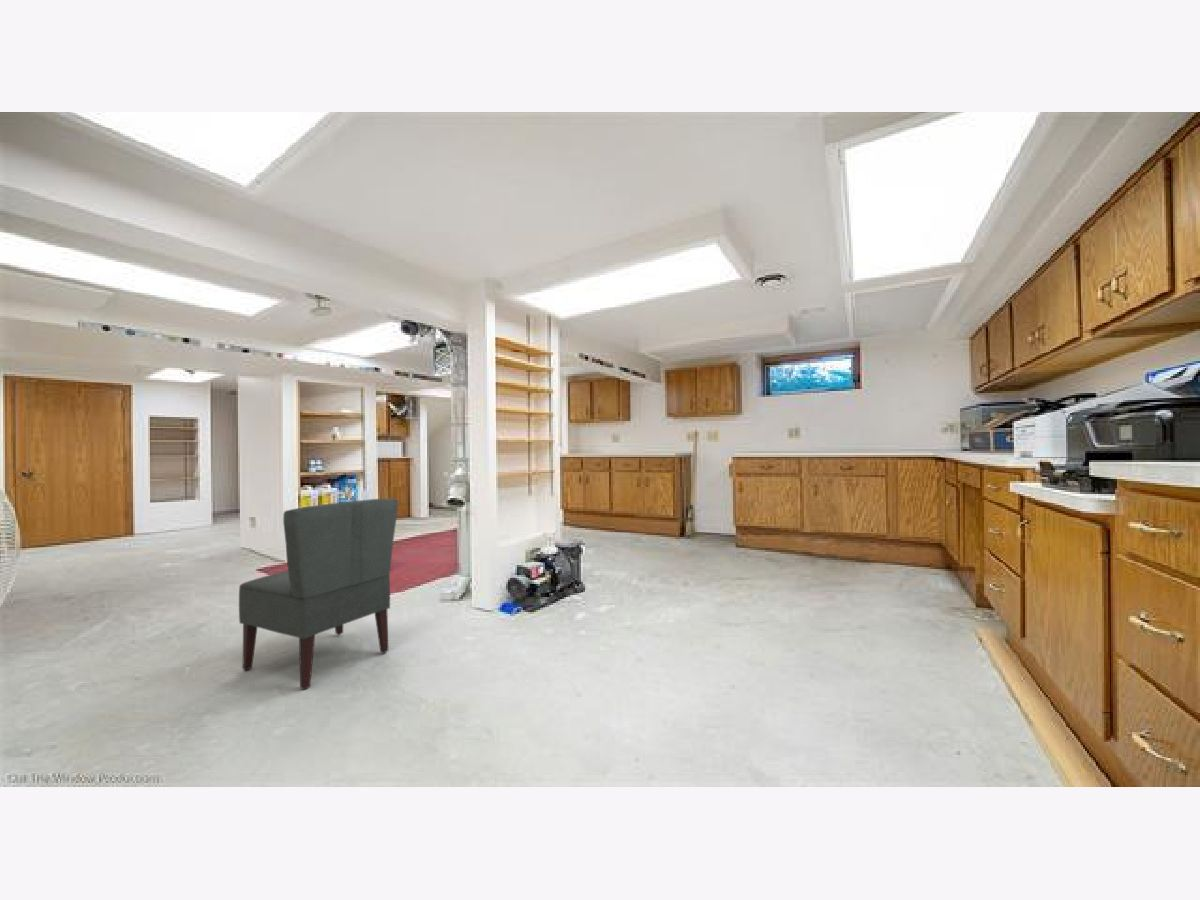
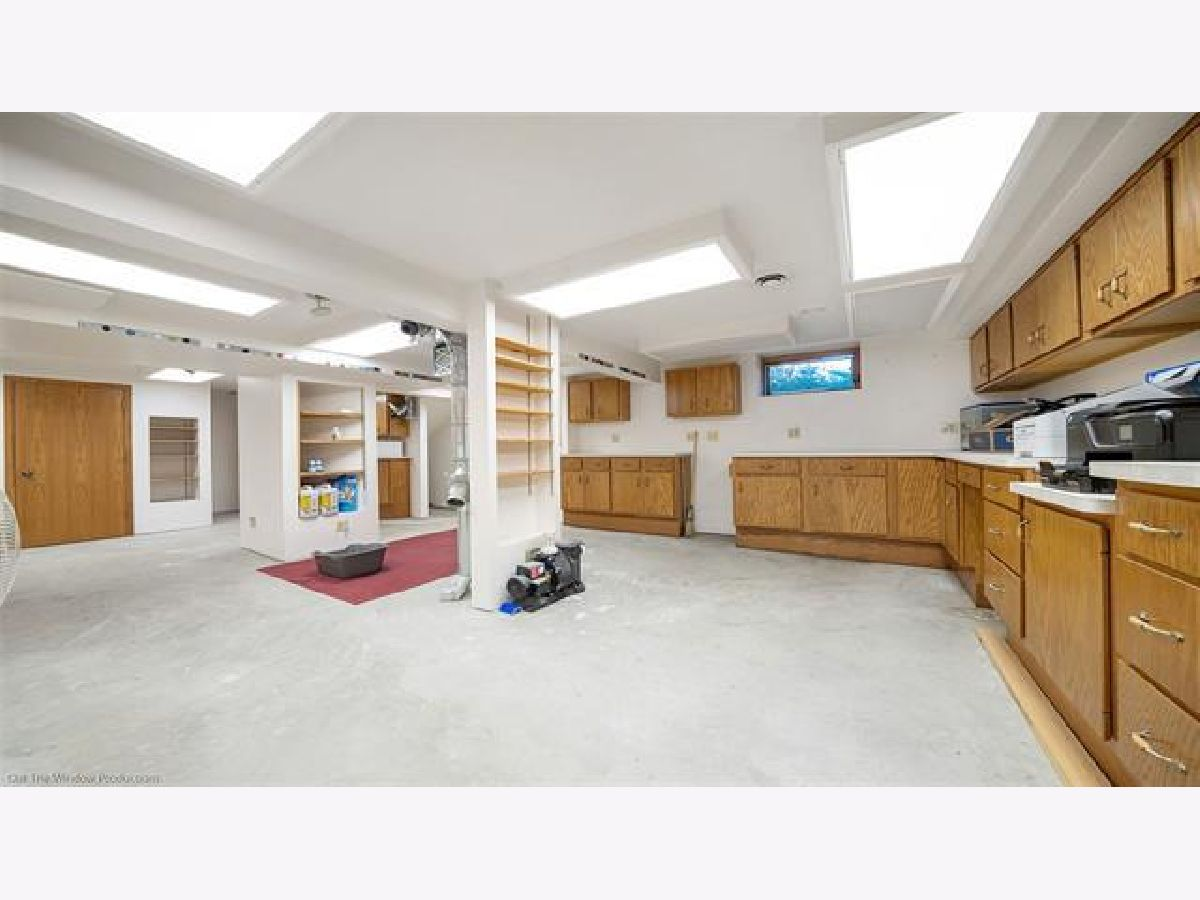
- chair (320, 579)
